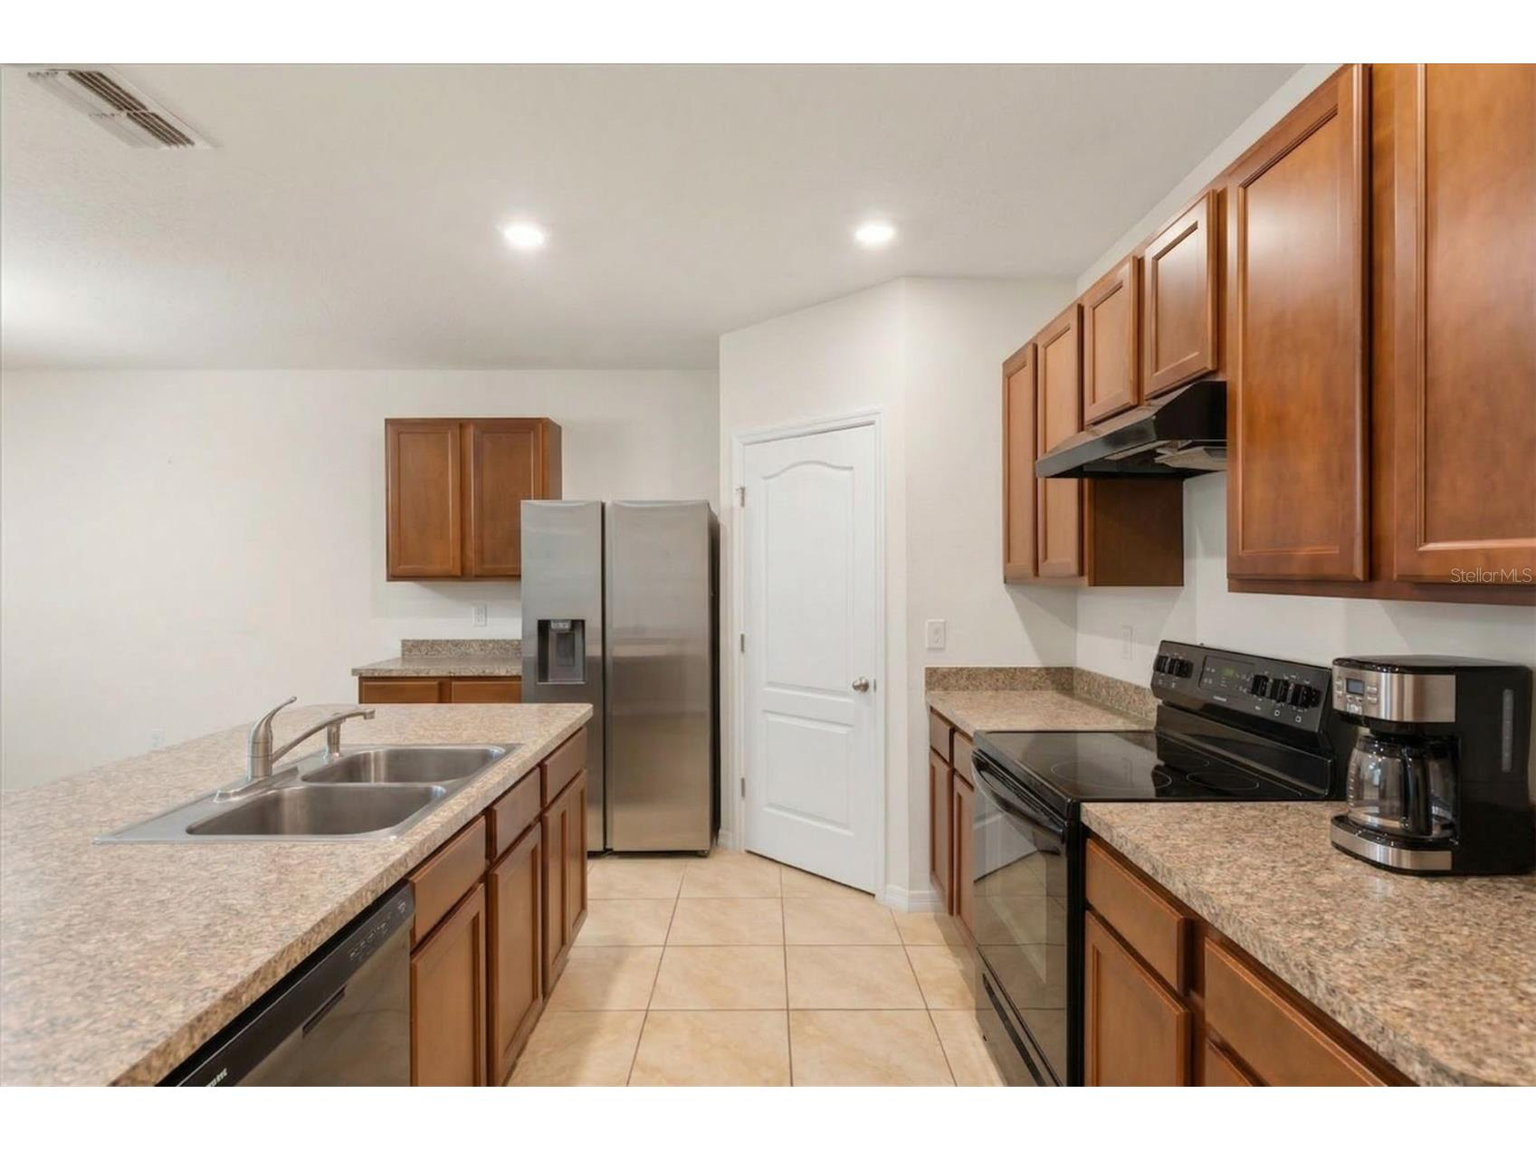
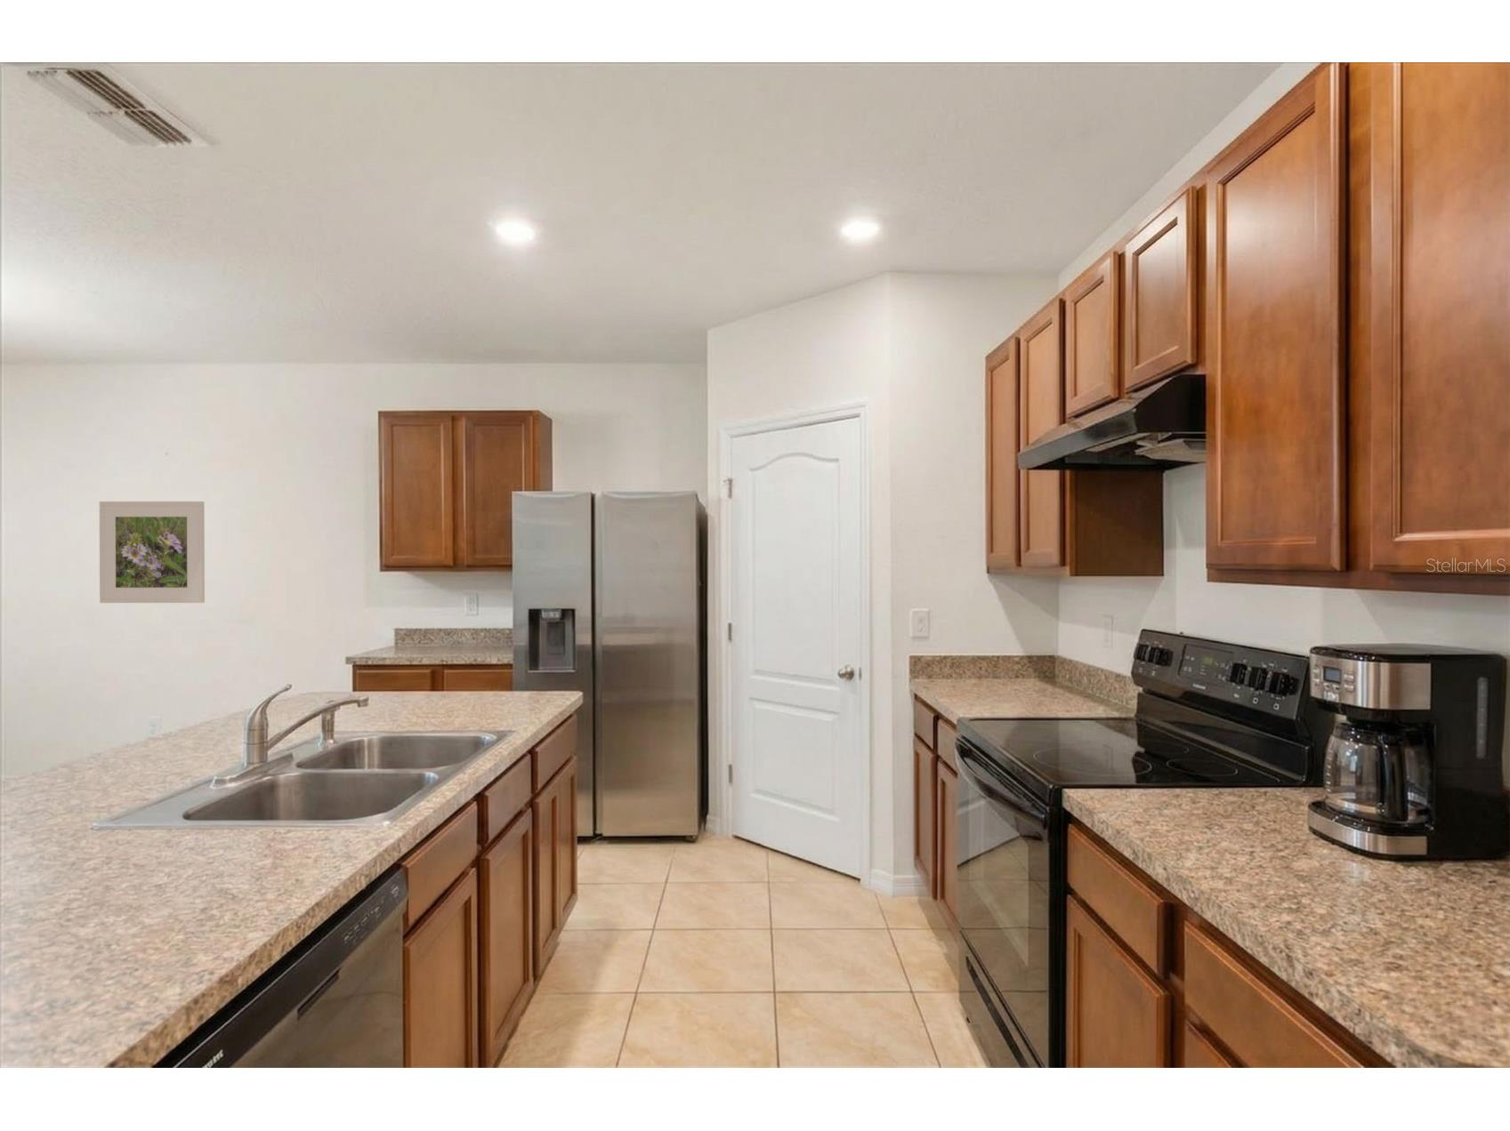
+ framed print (152, 552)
